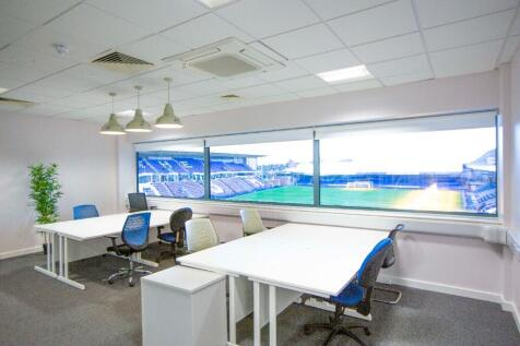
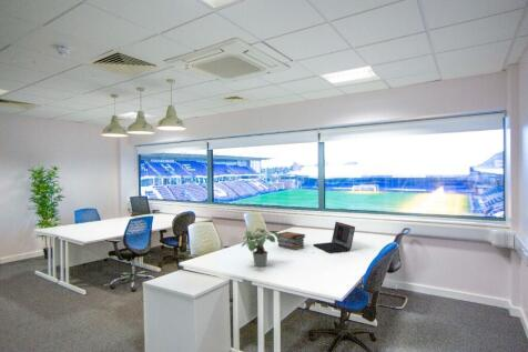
+ book stack (291, 240)
+ potted plant (257, 248)
+ laptop (333, 235)
